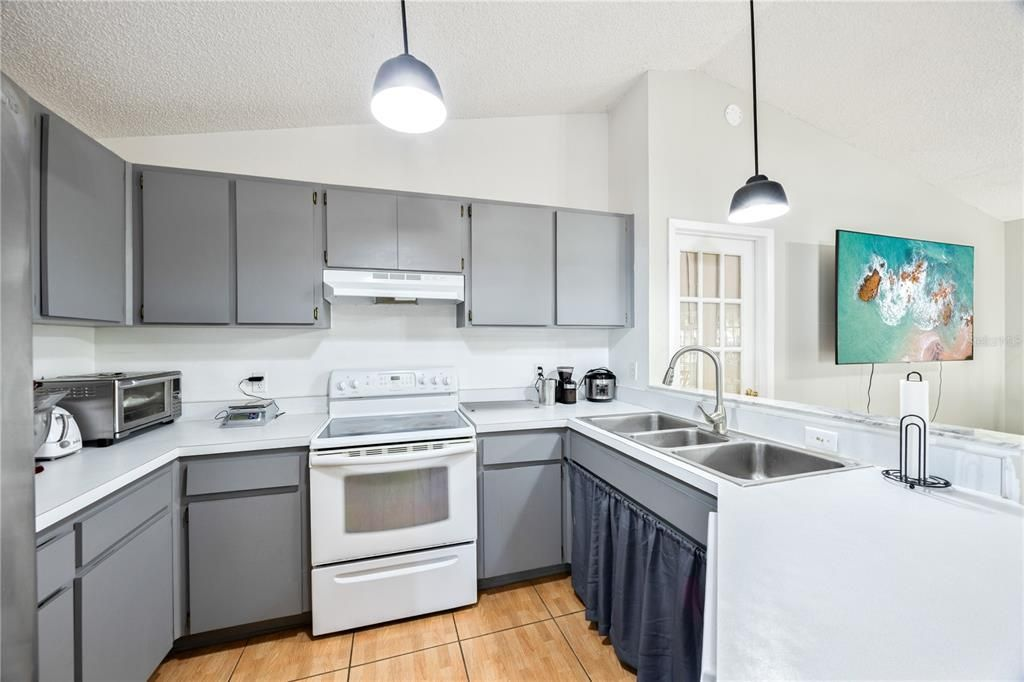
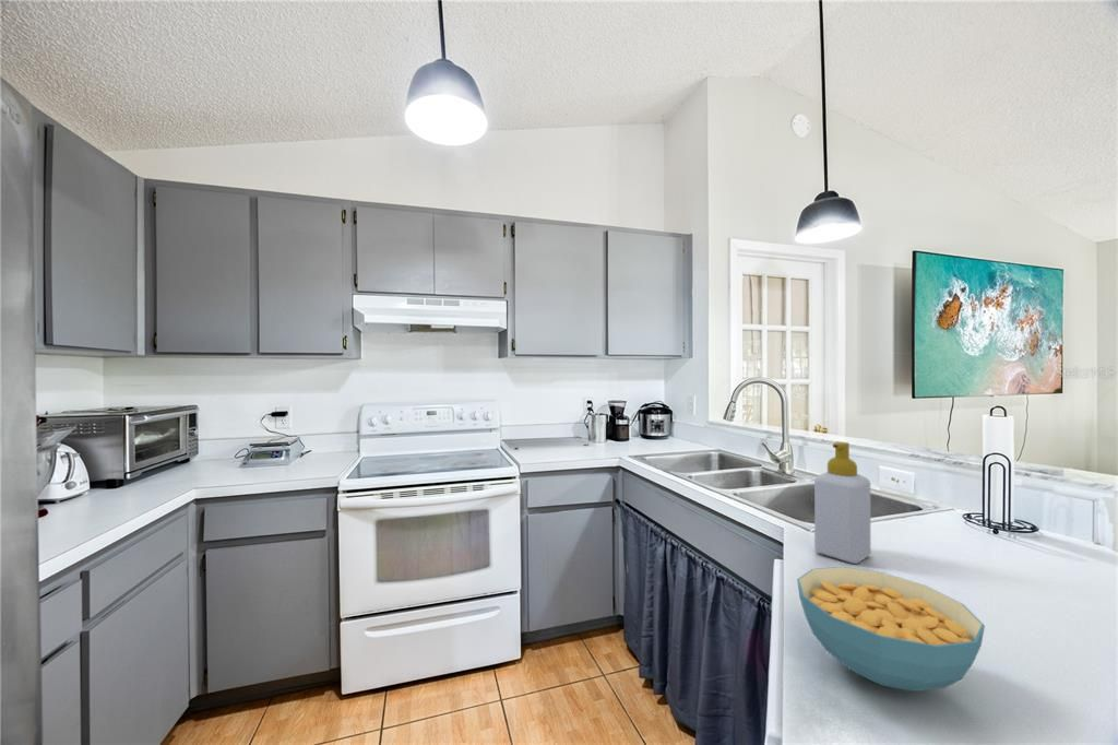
+ soap bottle (842, 498)
+ cereal bowl (881, 636)
